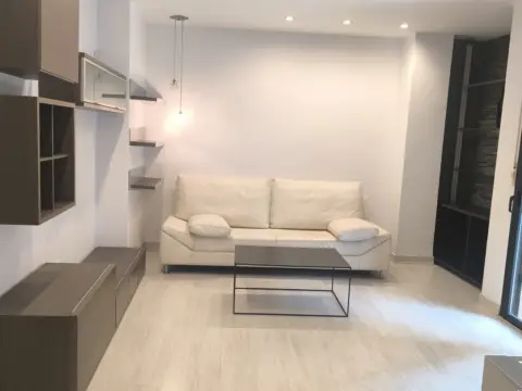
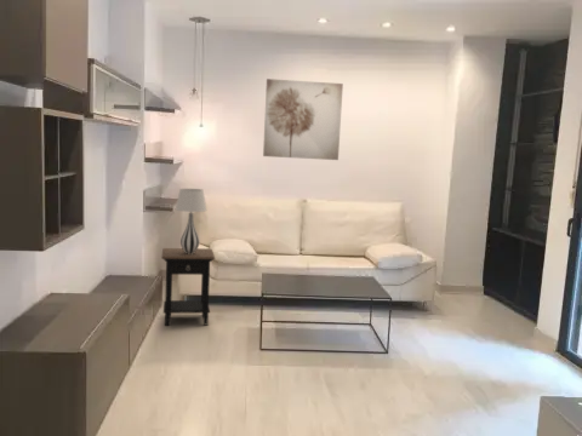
+ wall art (302, 120)
+ table lamp (190, 220)
+ side table (187, 274)
